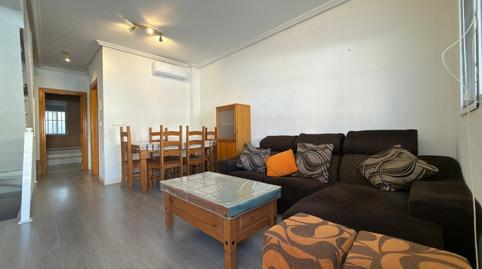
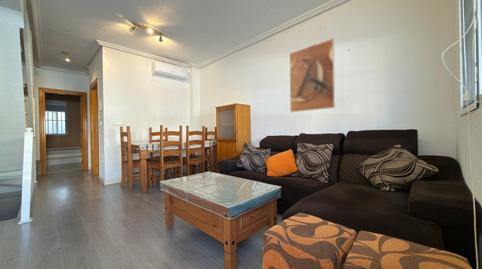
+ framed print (310, 78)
